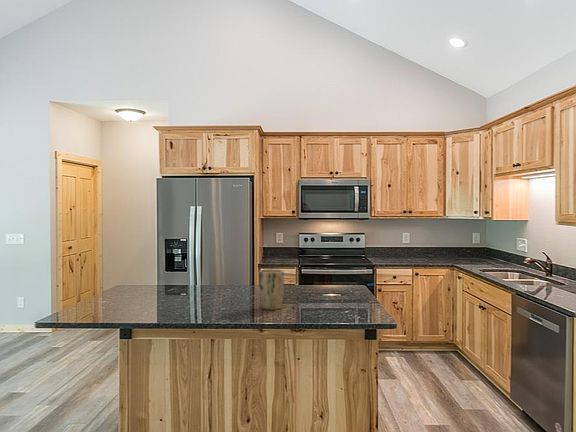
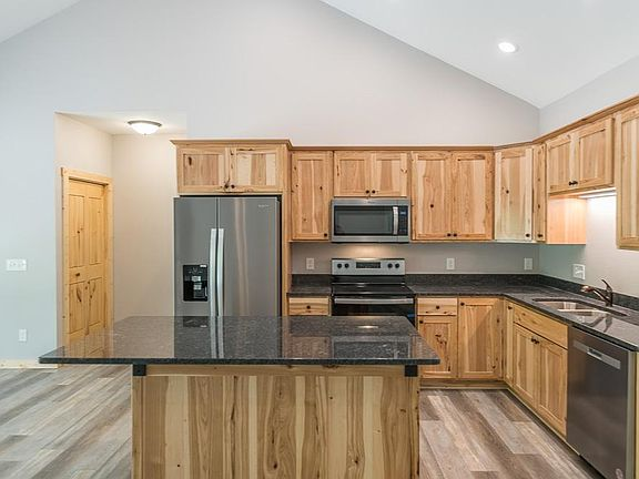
- plant pot (271, 289)
